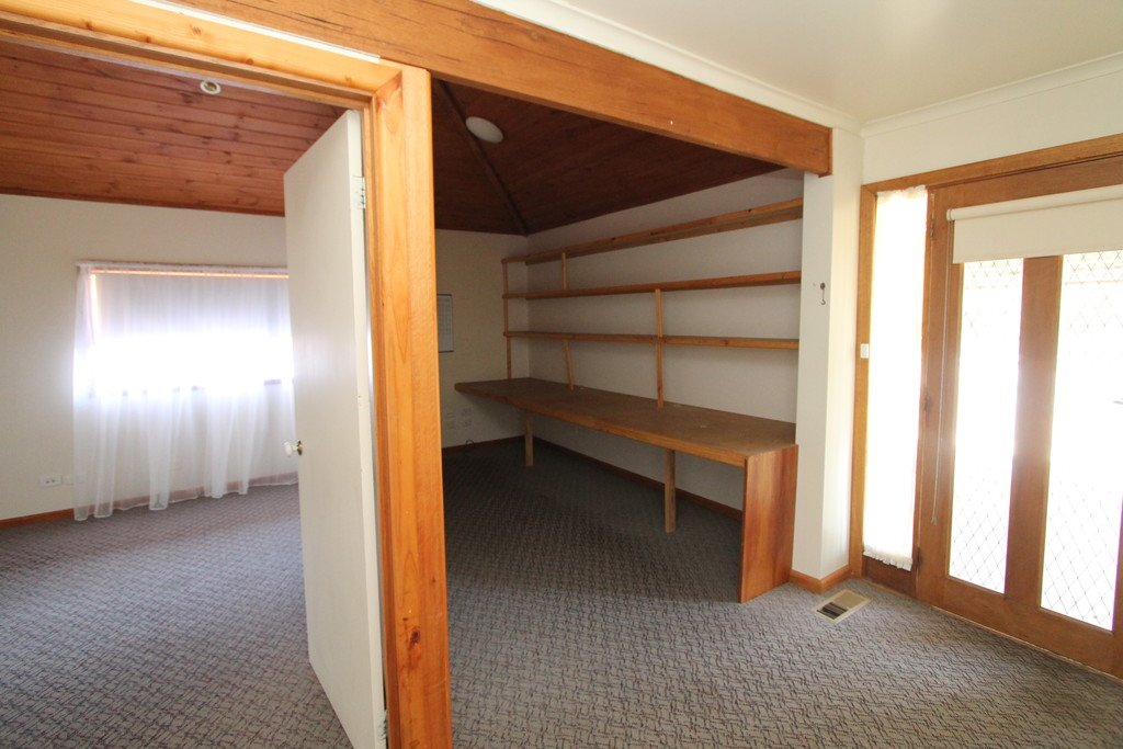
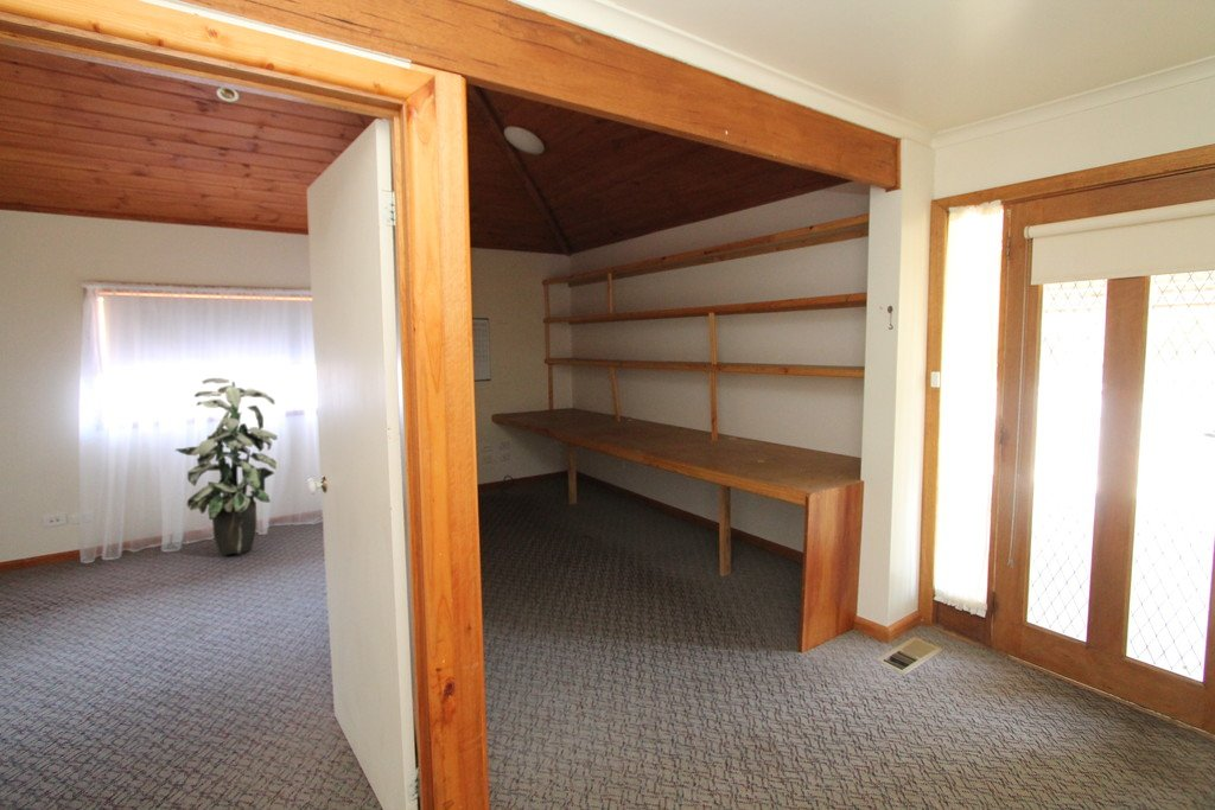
+ indoor plant (229, 465)
